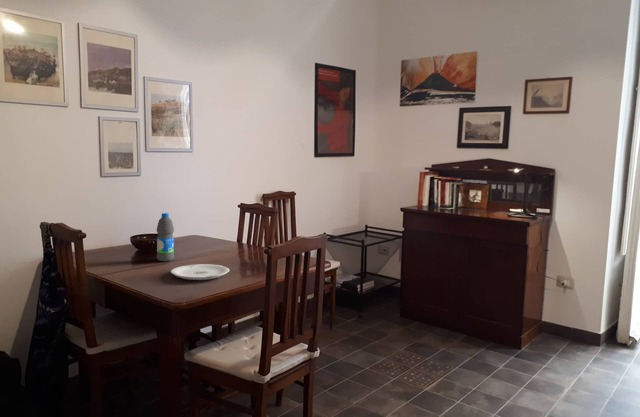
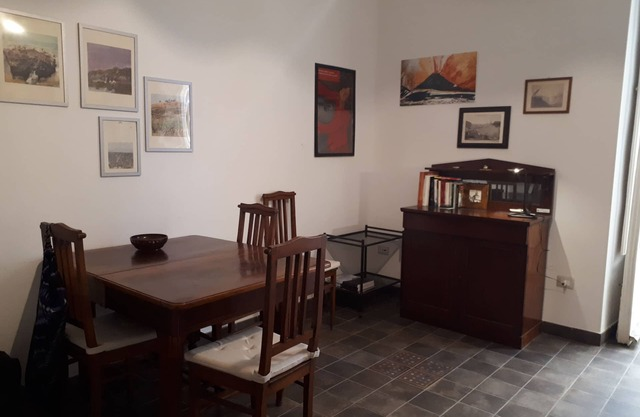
- plate (200, 272)
- water bottle (165, 236)
